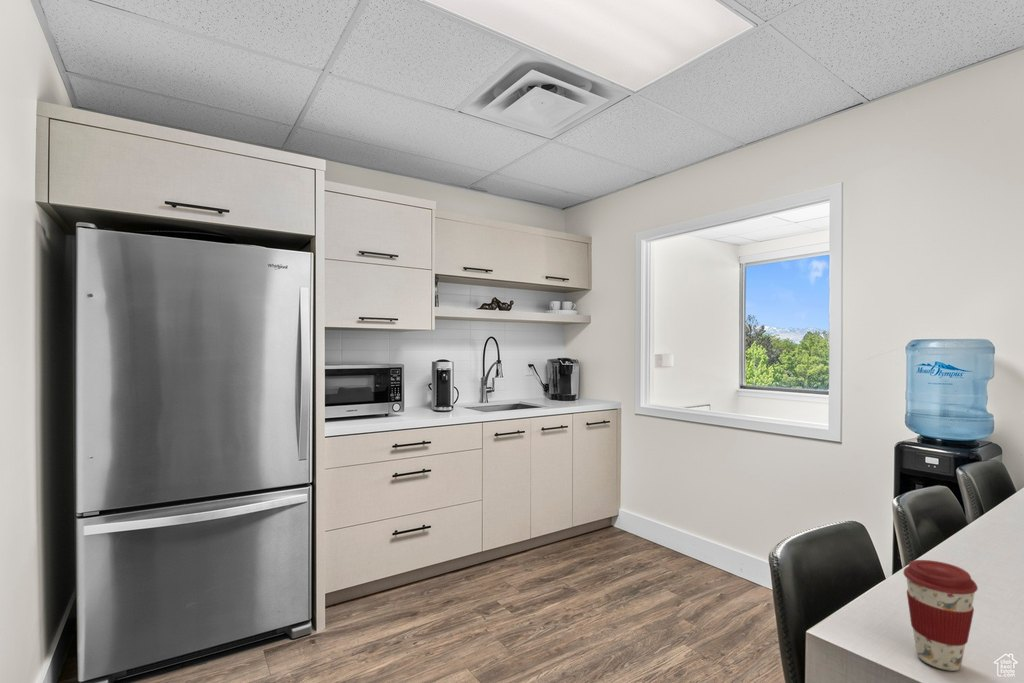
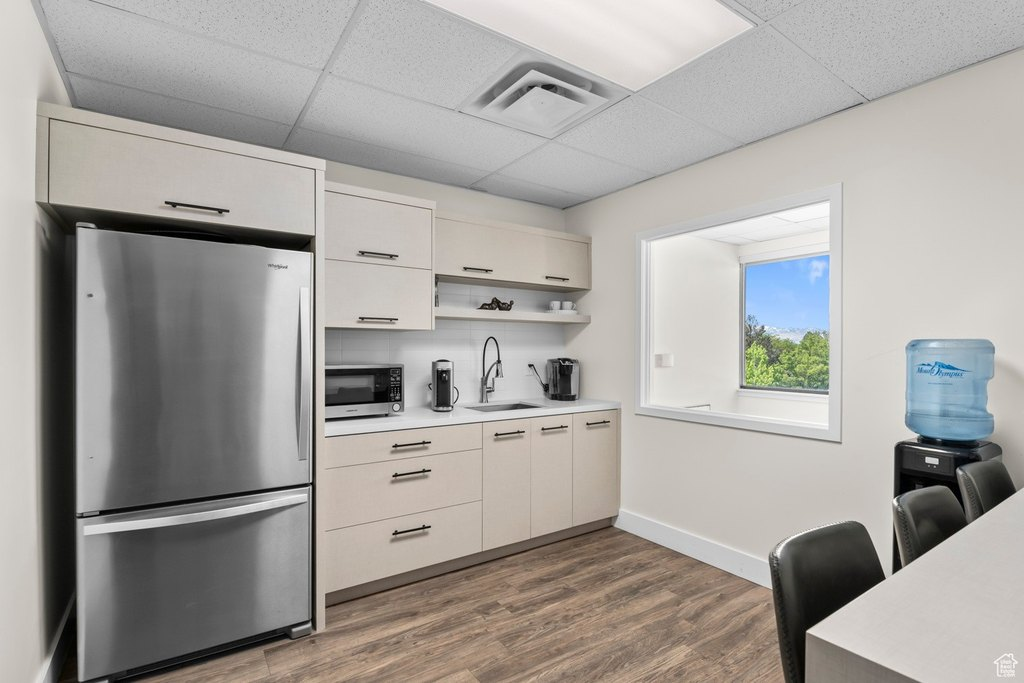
- coffee cup (938, 614)
